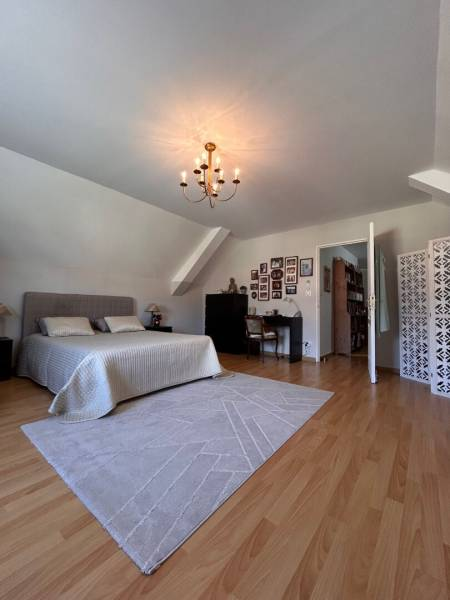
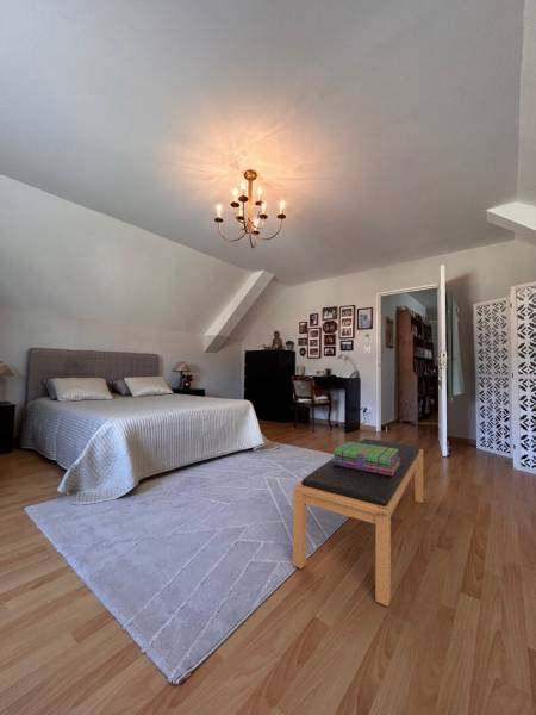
+ stack of books (366, 456)
+ bench (370, 491)
